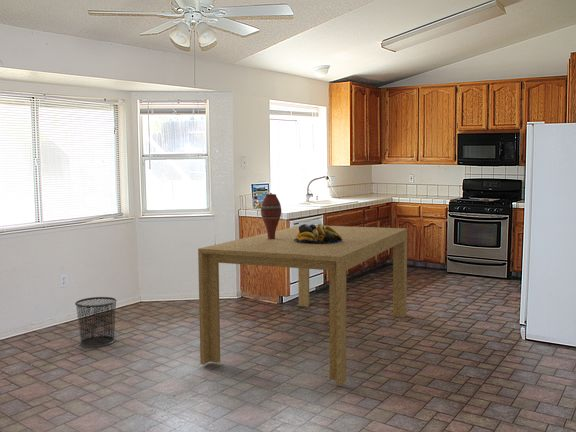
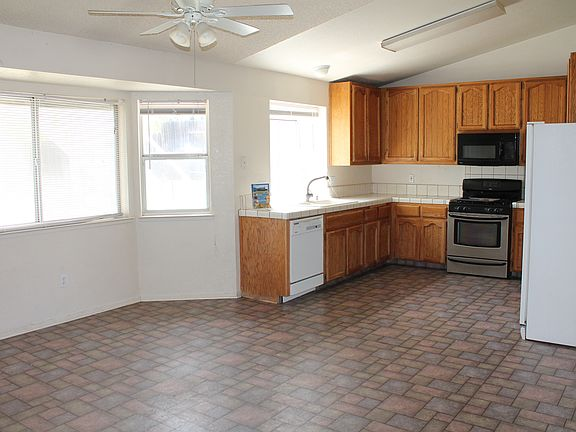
- waste bin (96, 321)
- vase (271, 215)
- dining table (308, 287)
- fruit bowl (317, 232)
